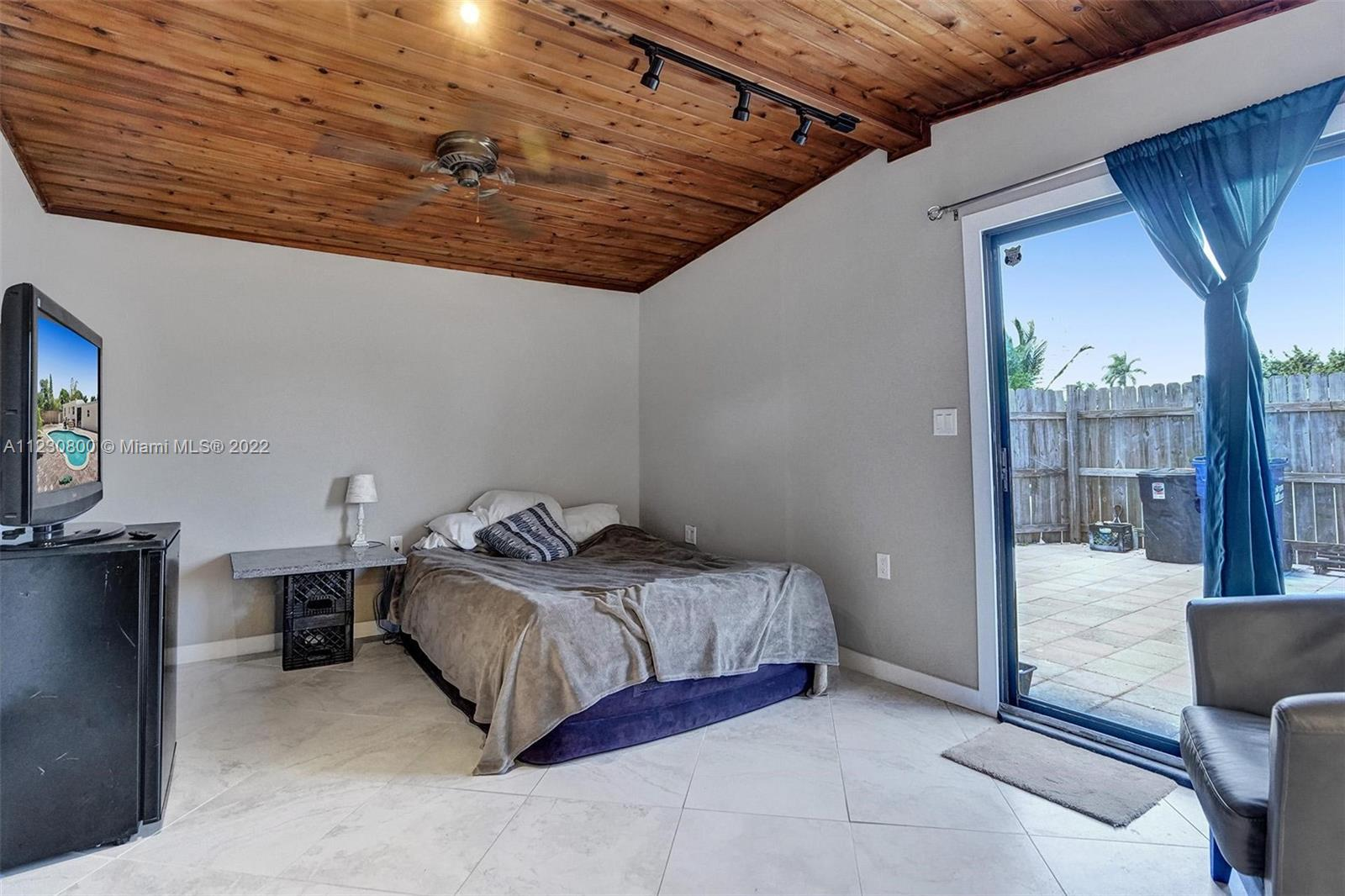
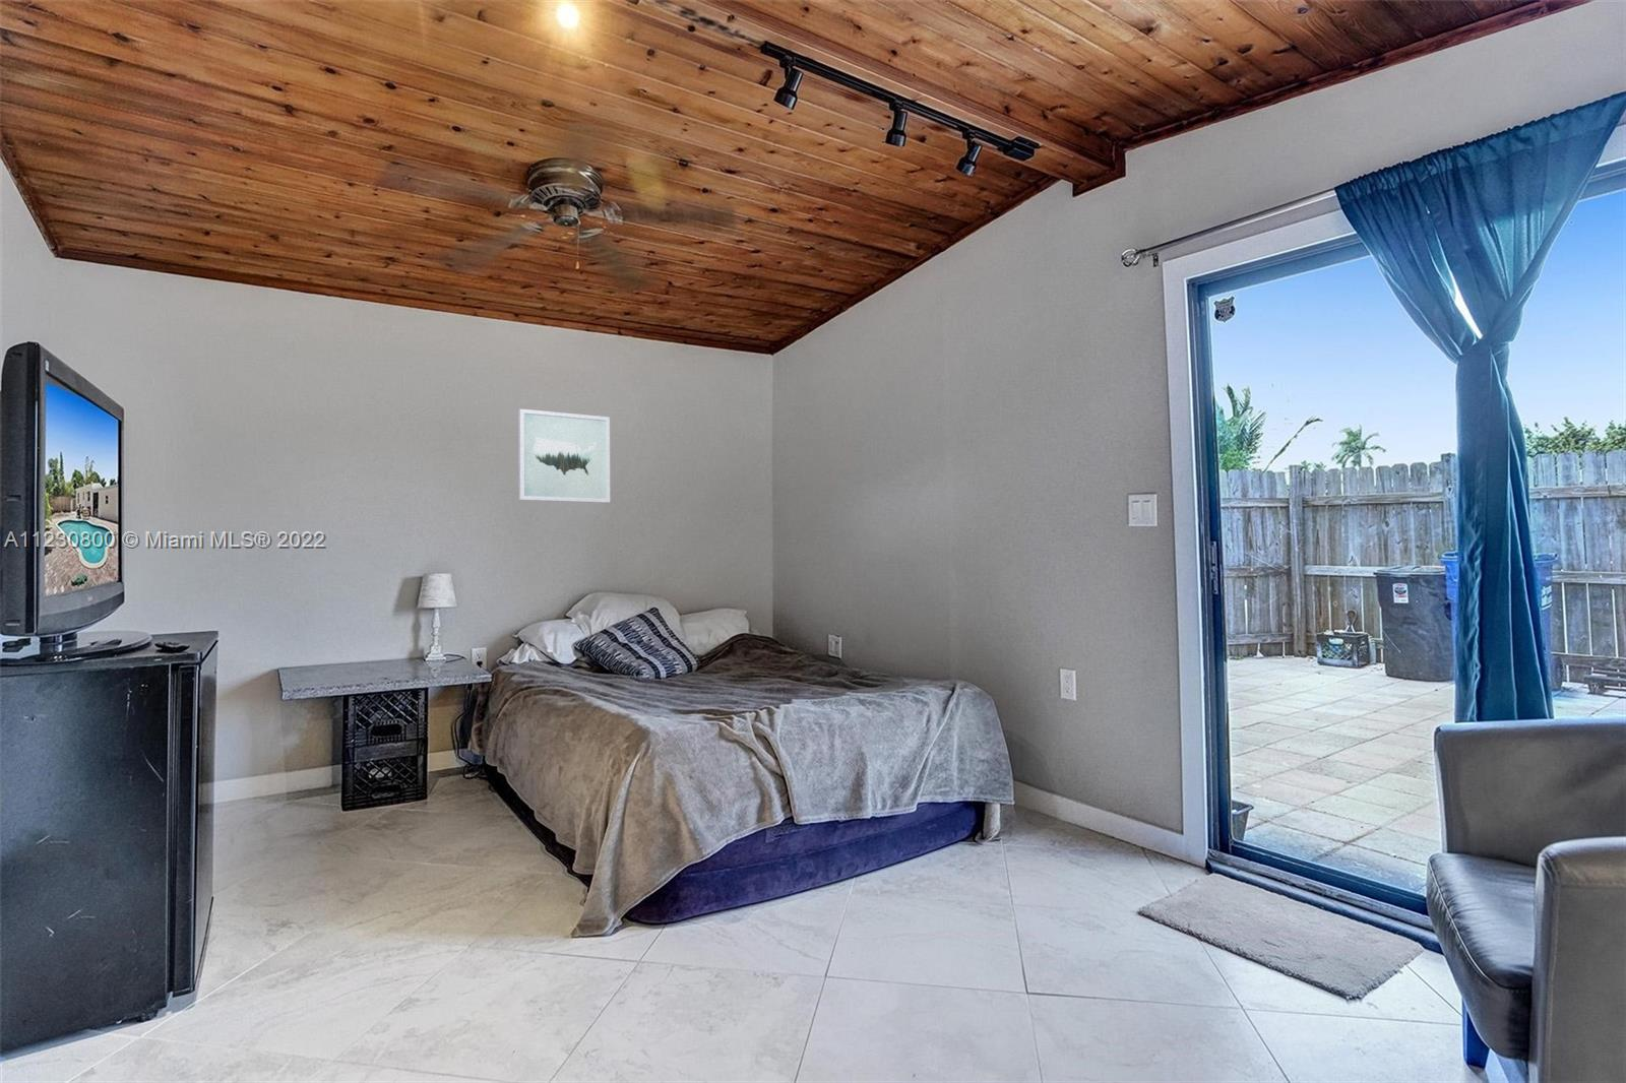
+ wall art (565, 457)
